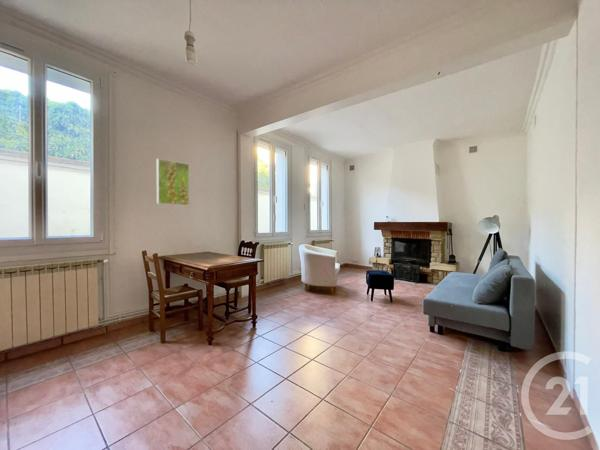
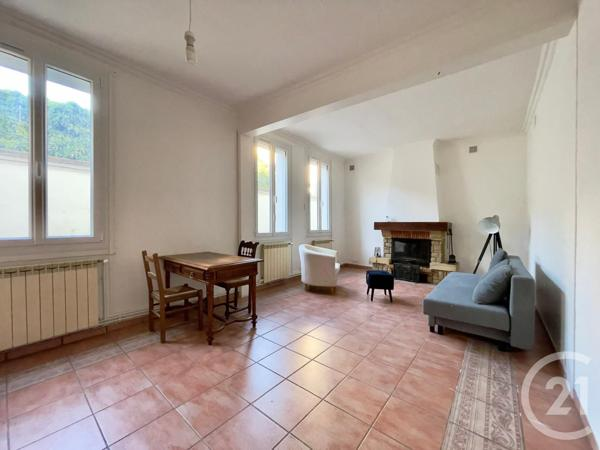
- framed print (173, 183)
